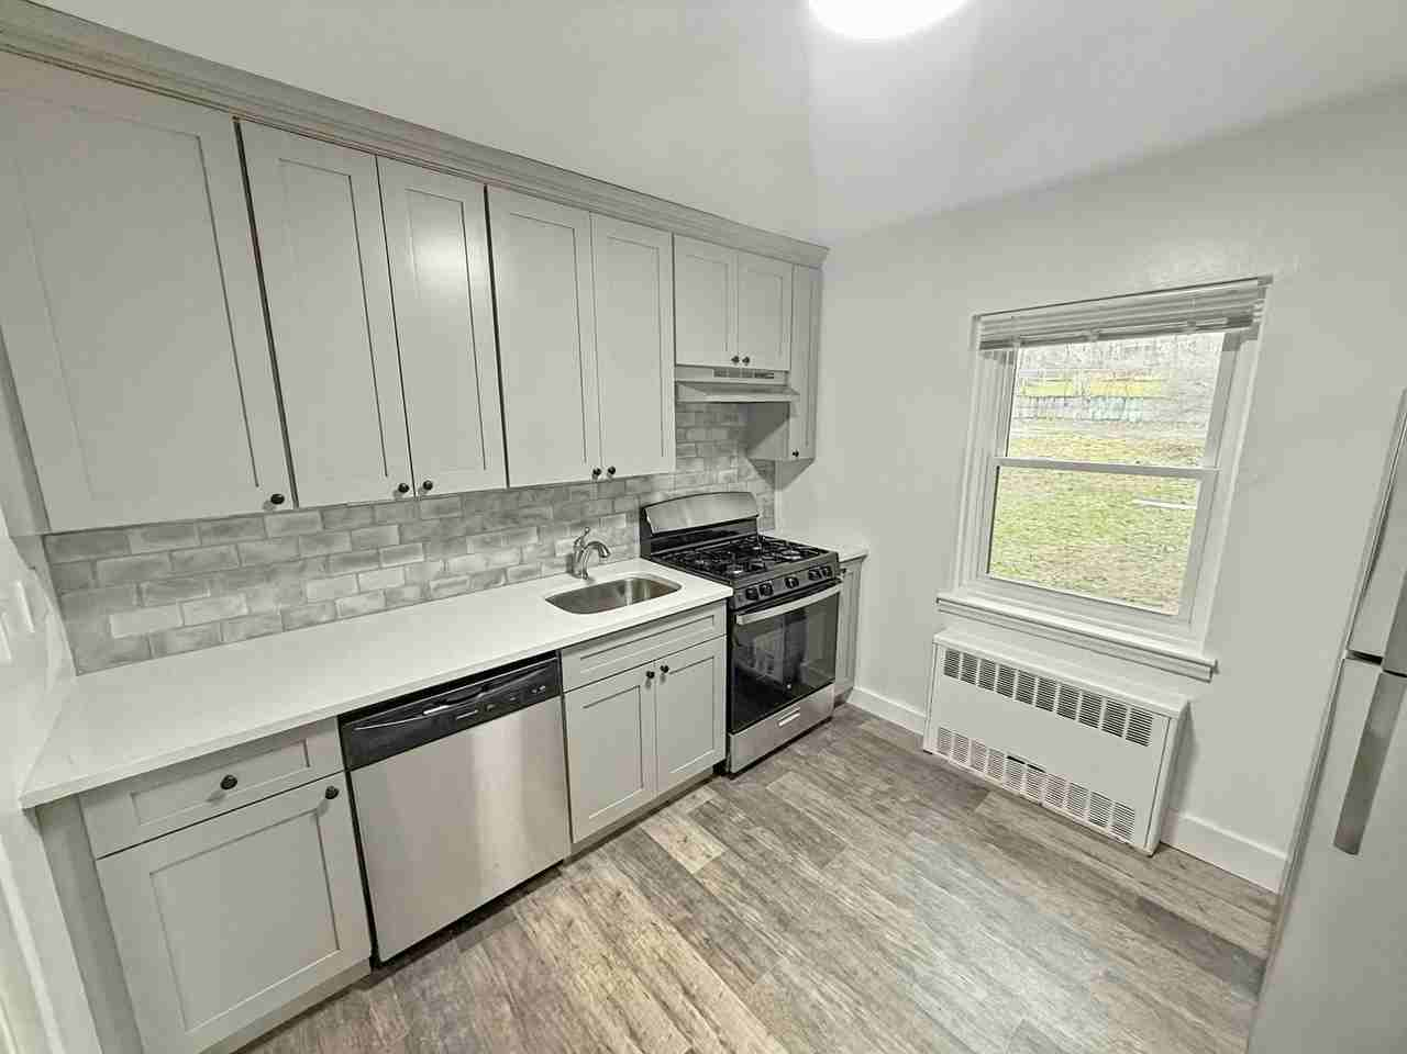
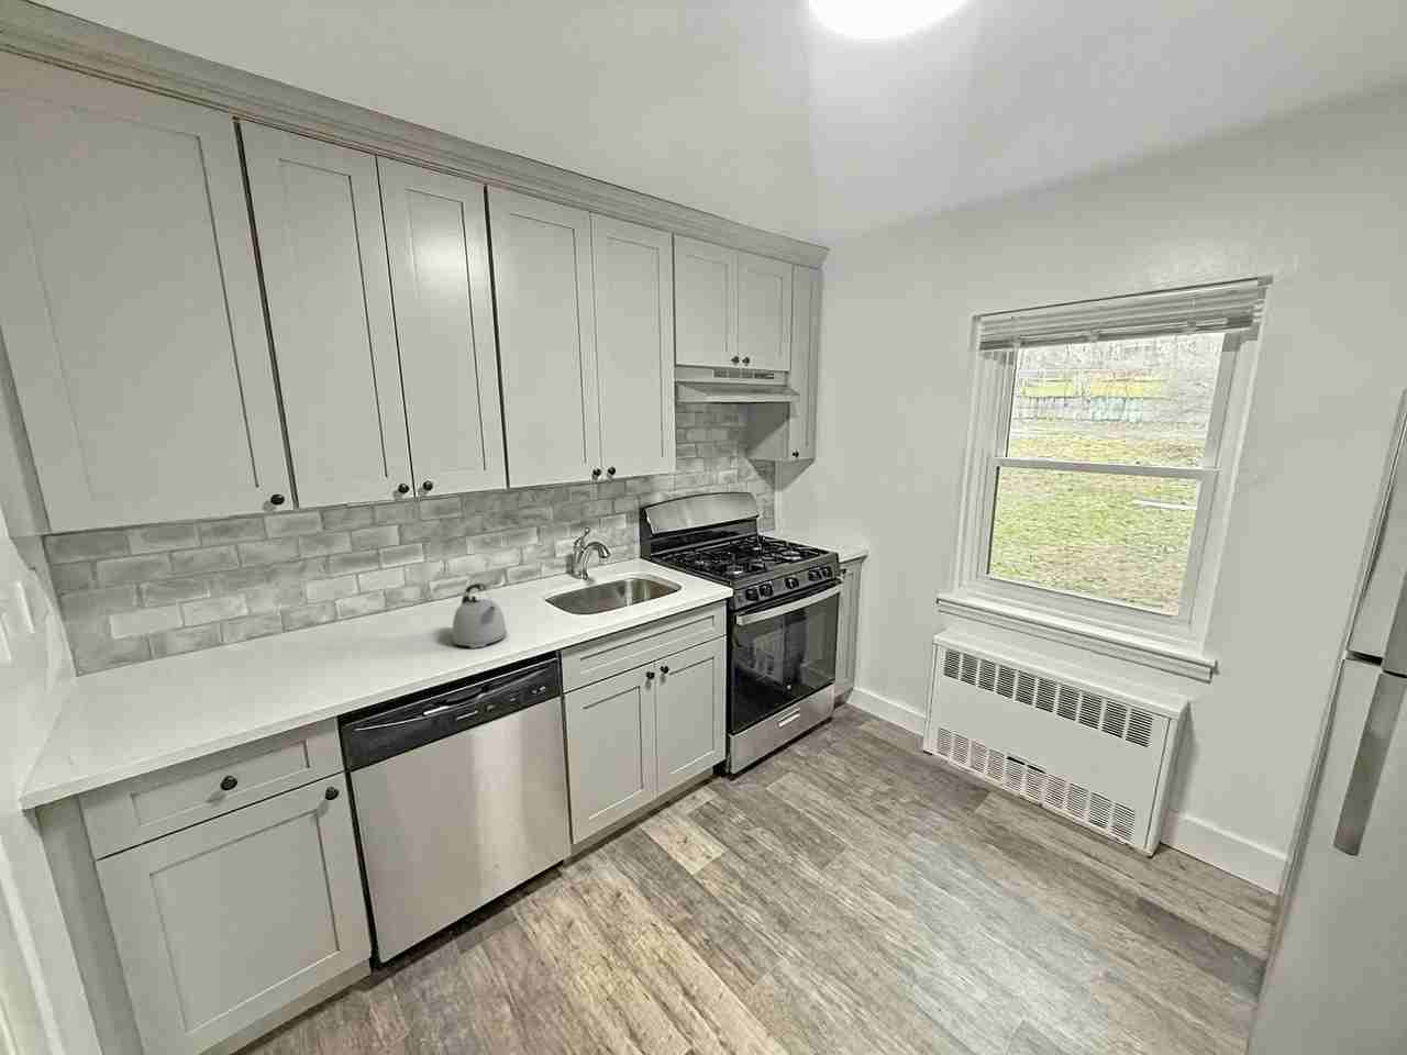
+ kettle (479, 610)
